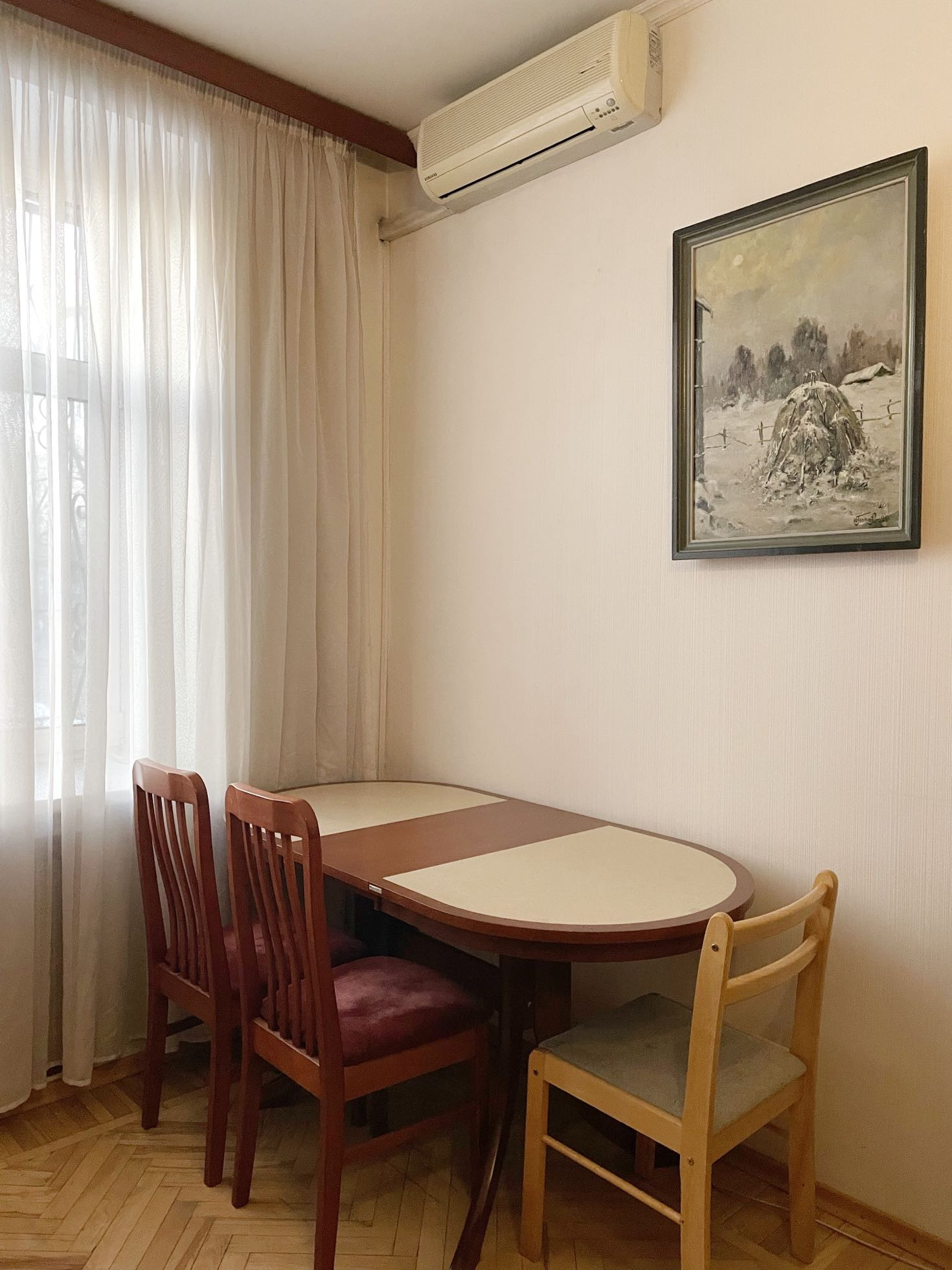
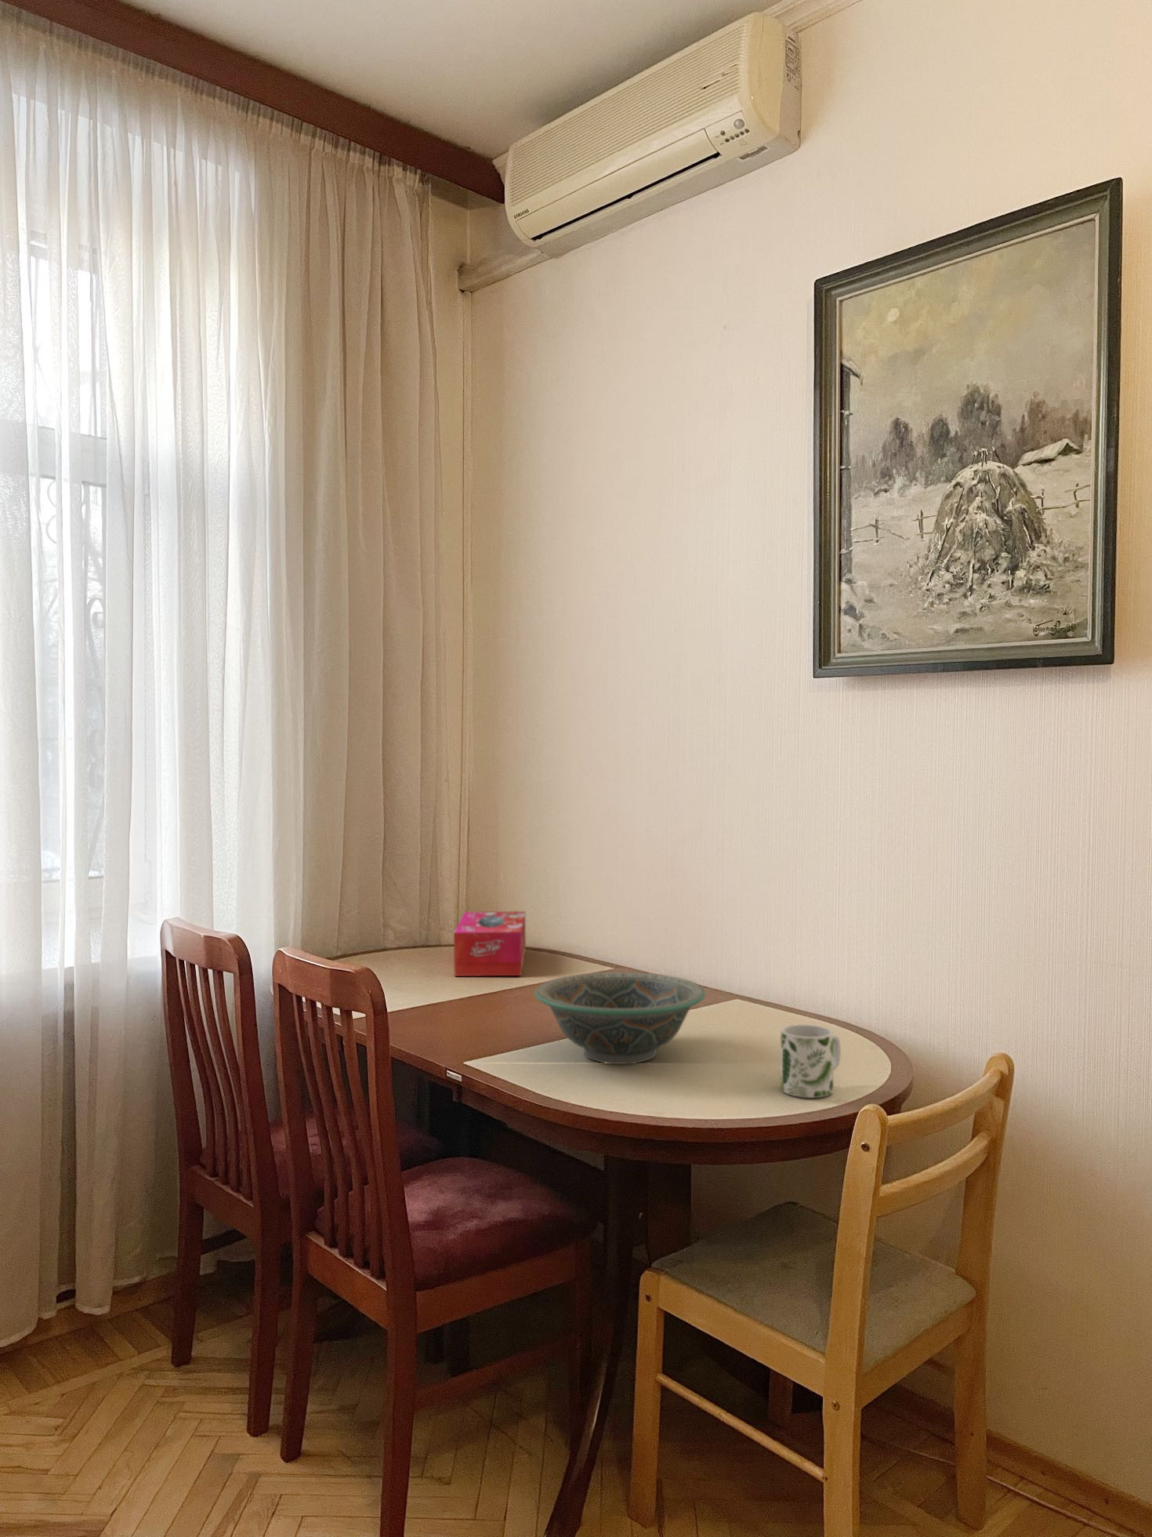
+ tissue box (491, 942)
+ decorative bowl (620, 1021)
+ mug (814, 1058)
